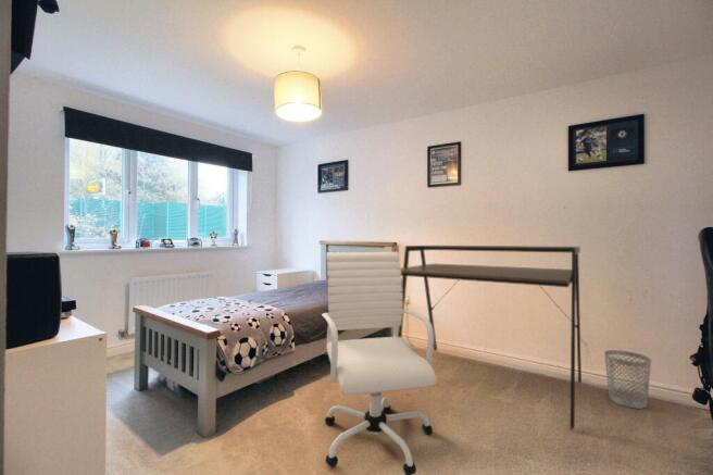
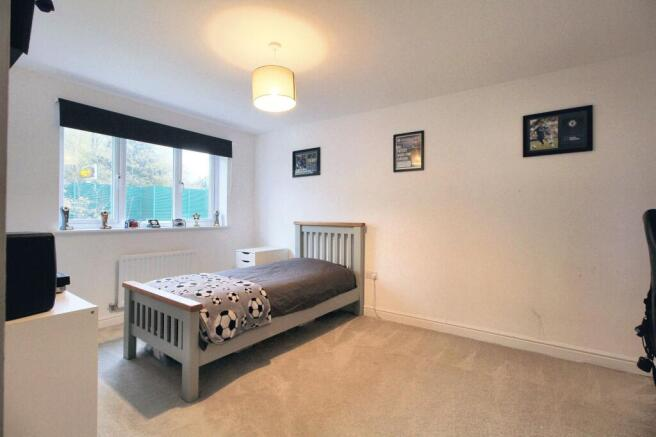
- wastebasket (627, 378)
- office chair (377, 346)
- desk (484, 280)
